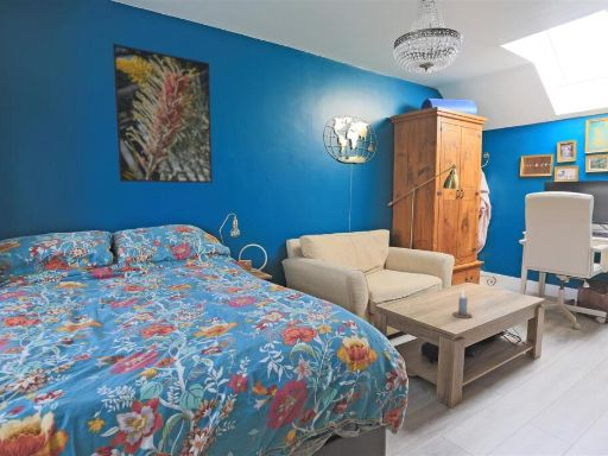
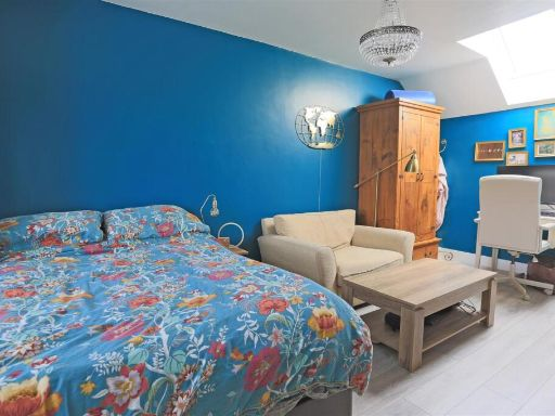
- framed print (166, 119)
- candle (462, 302)
